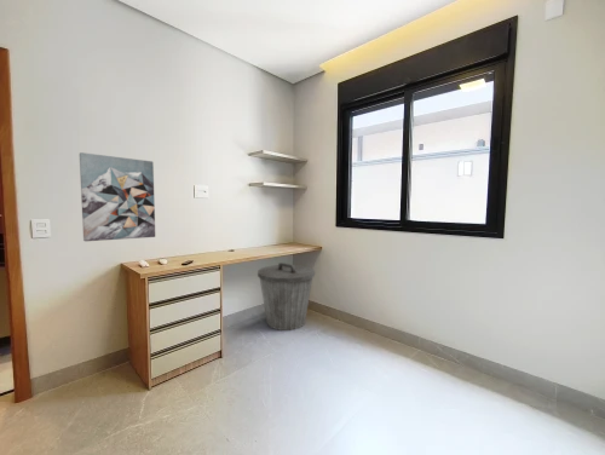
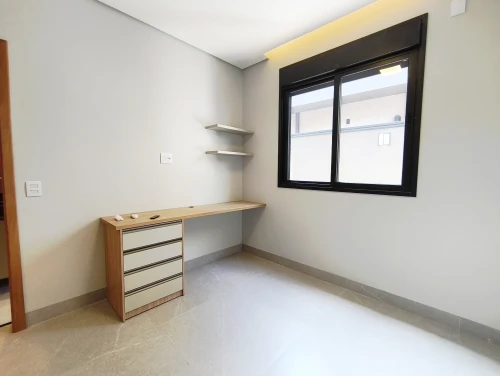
- wall art (120, 198)
- trash can (286, 293)
